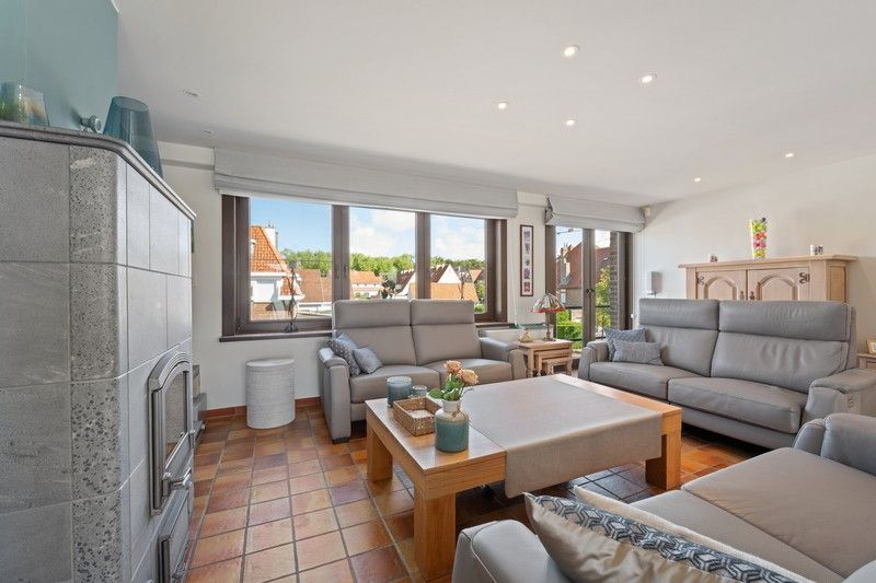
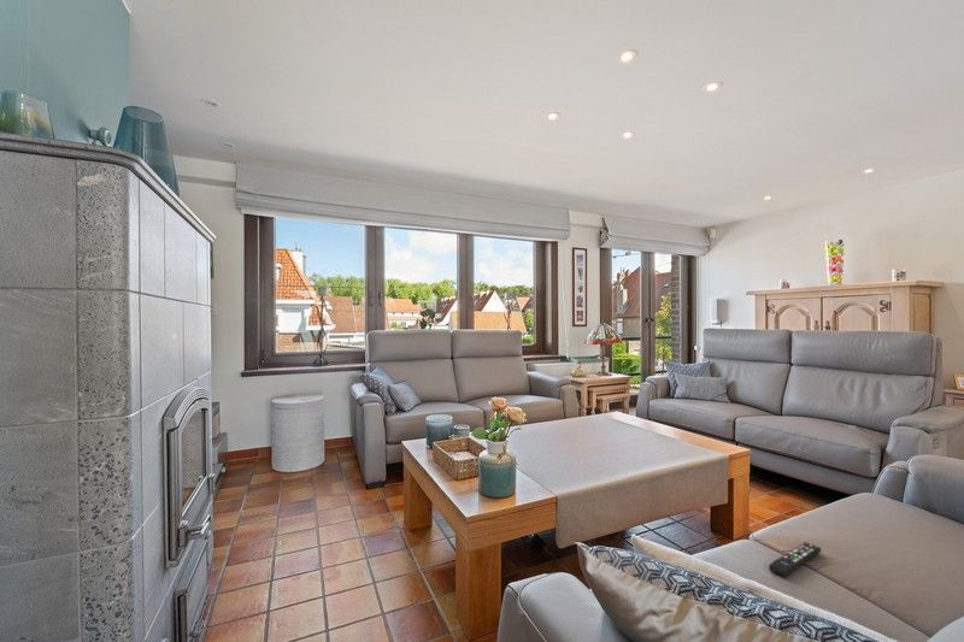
+ remote control (795, 558)
